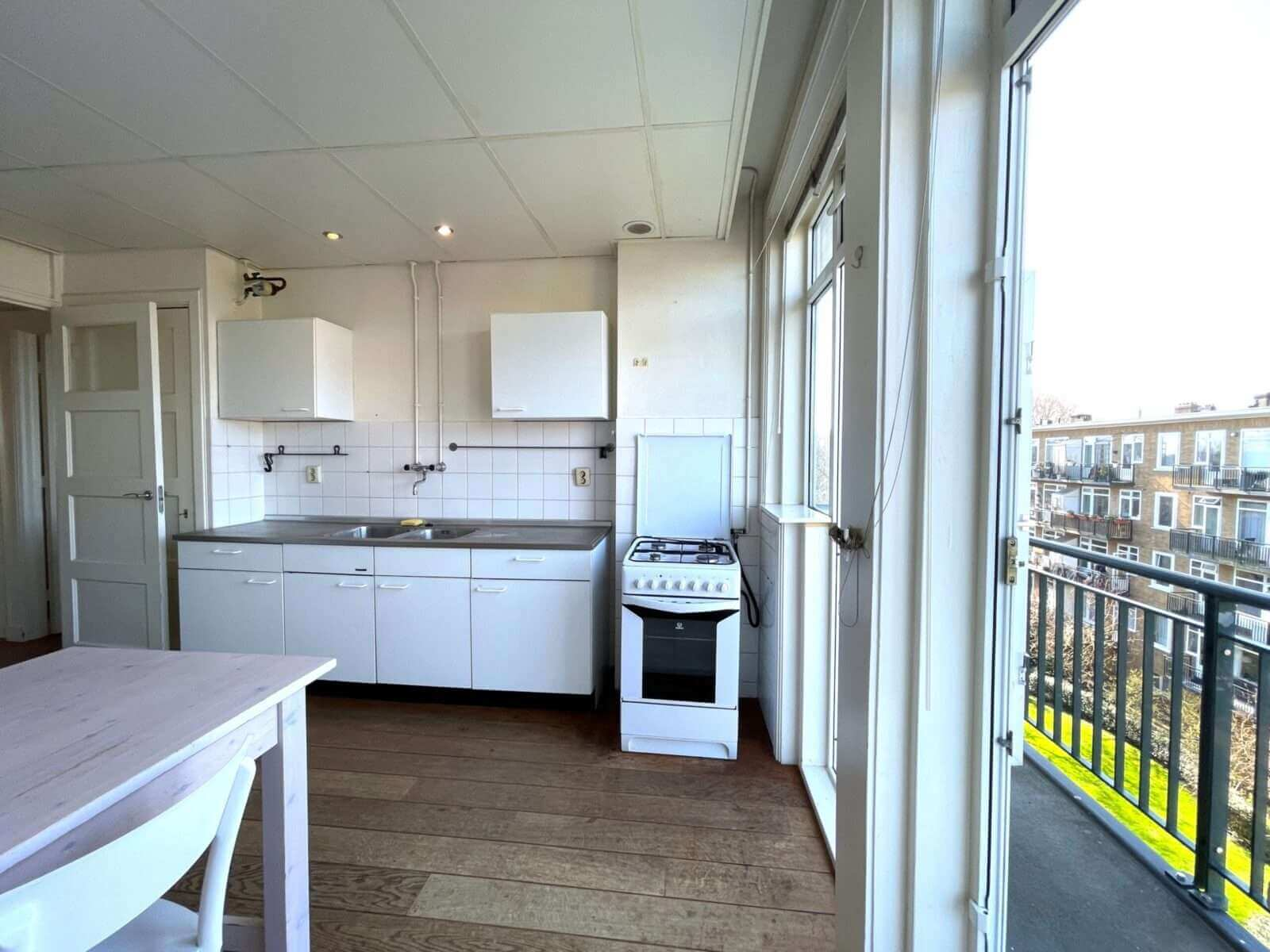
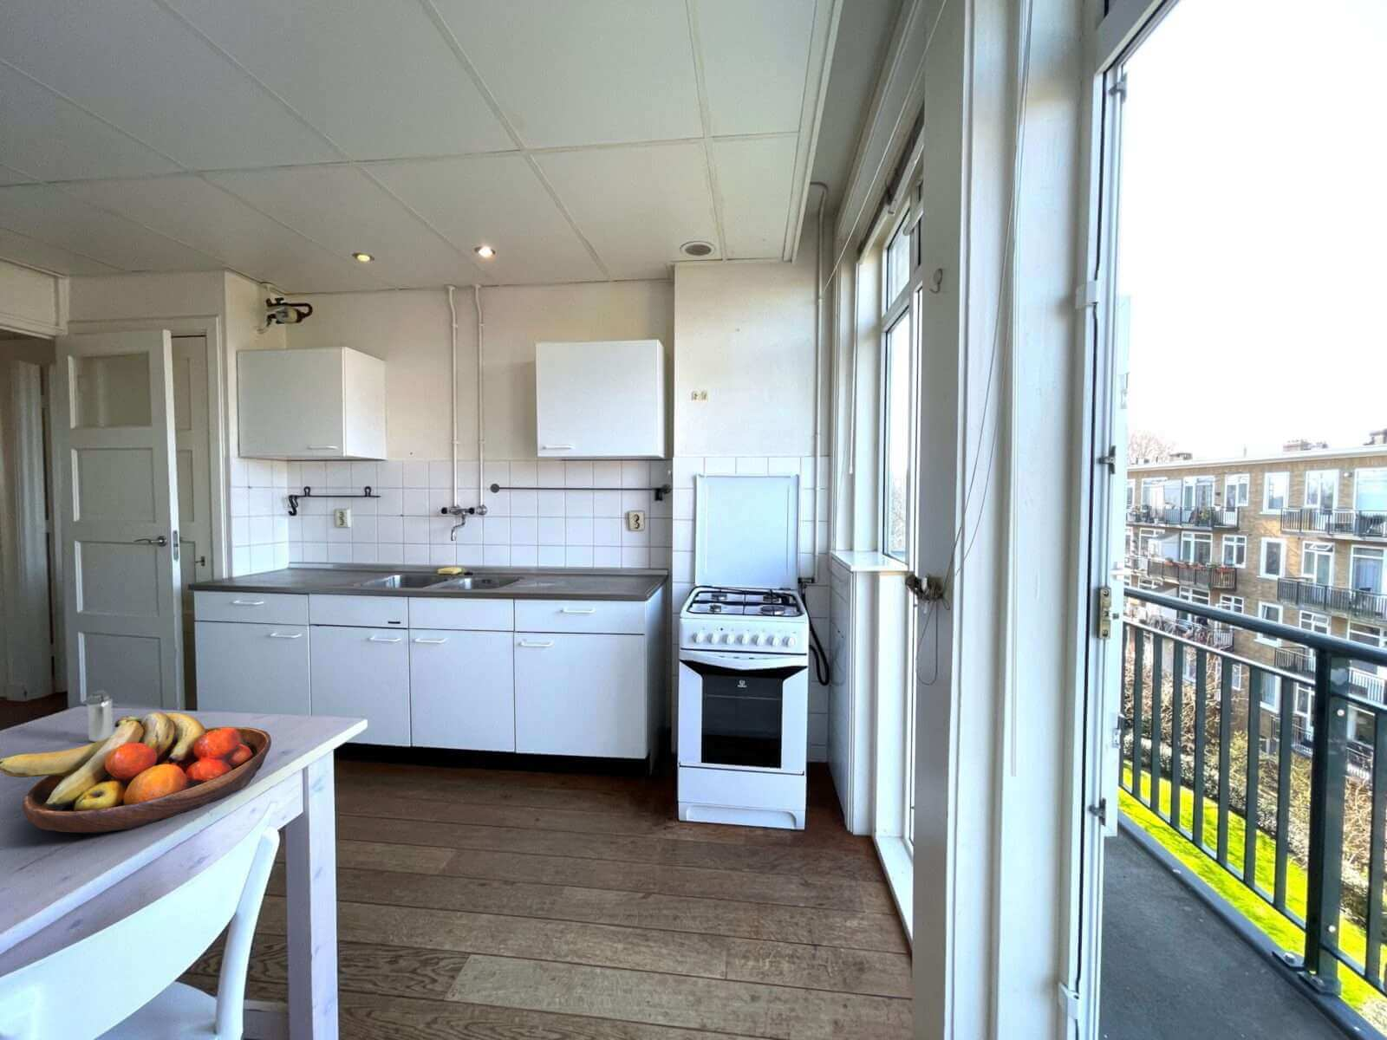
+ shaker (99, 714)
+ fruit bowl (158, 757)
